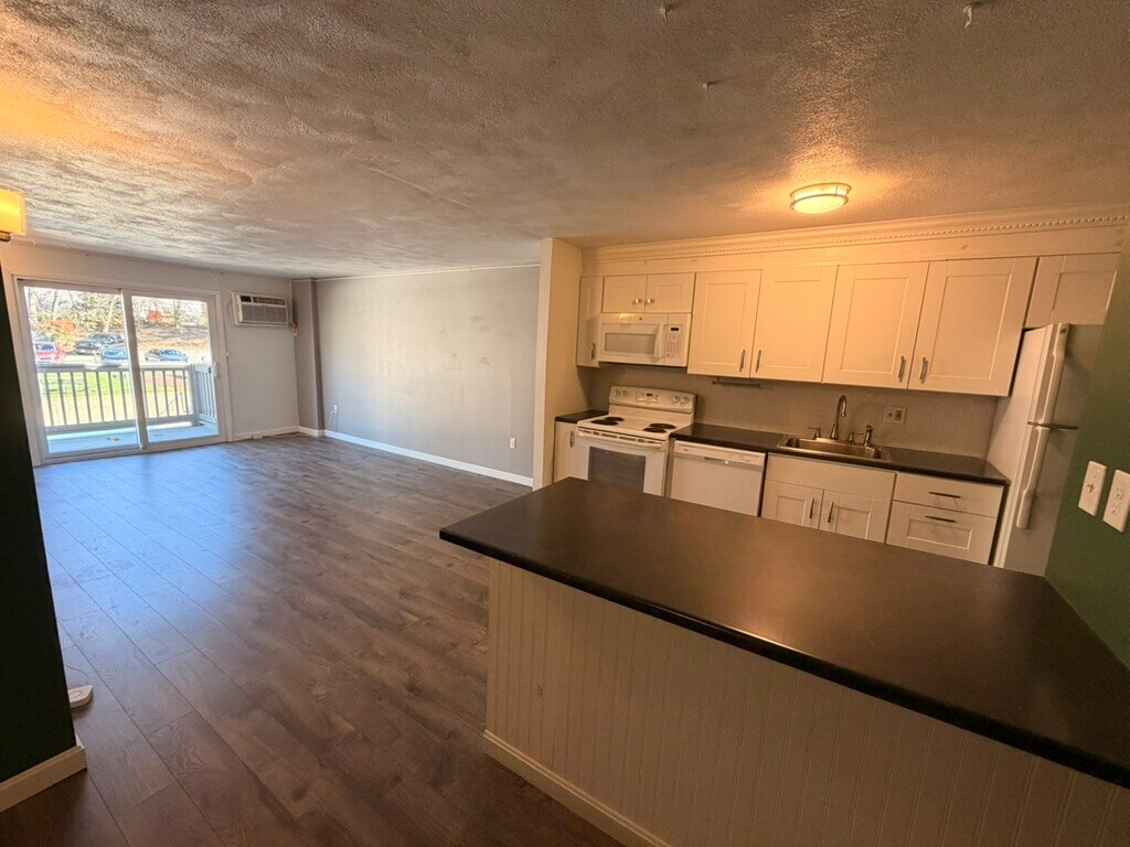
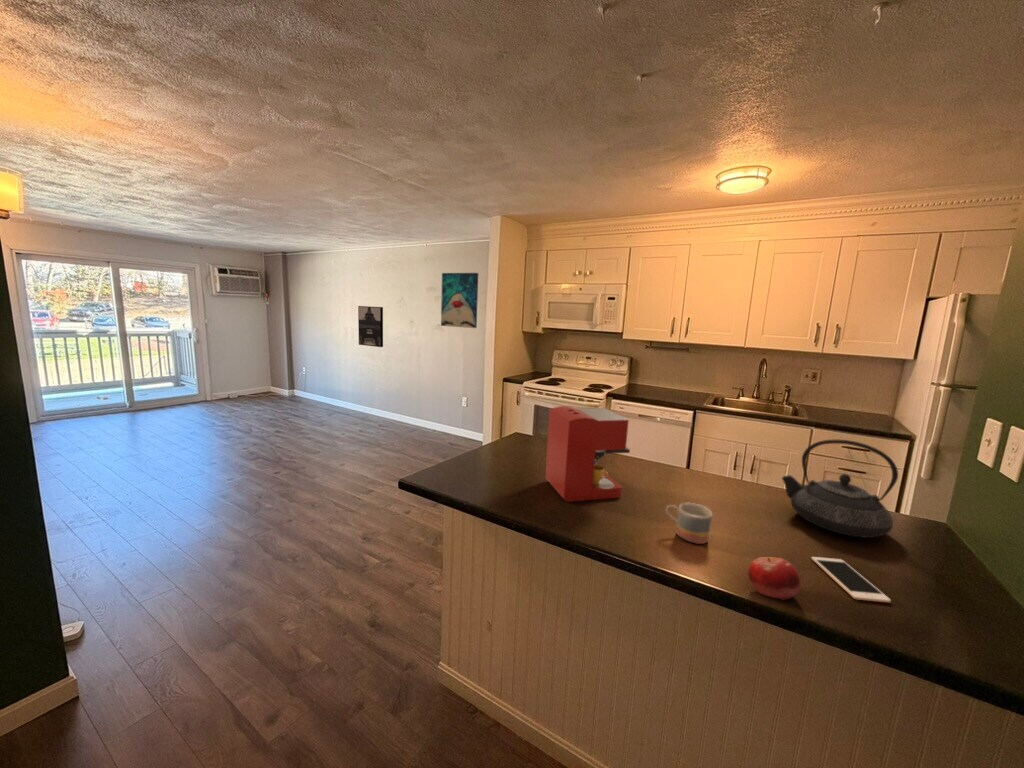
+ fruit (774, 575)
+ cell phone (847, 577)
+ wall art (370, 326)
+ wall art (459, 300)
+ teapot (837, 481)
+ mug (687, 521)
+ coffee maker (584, 450)
